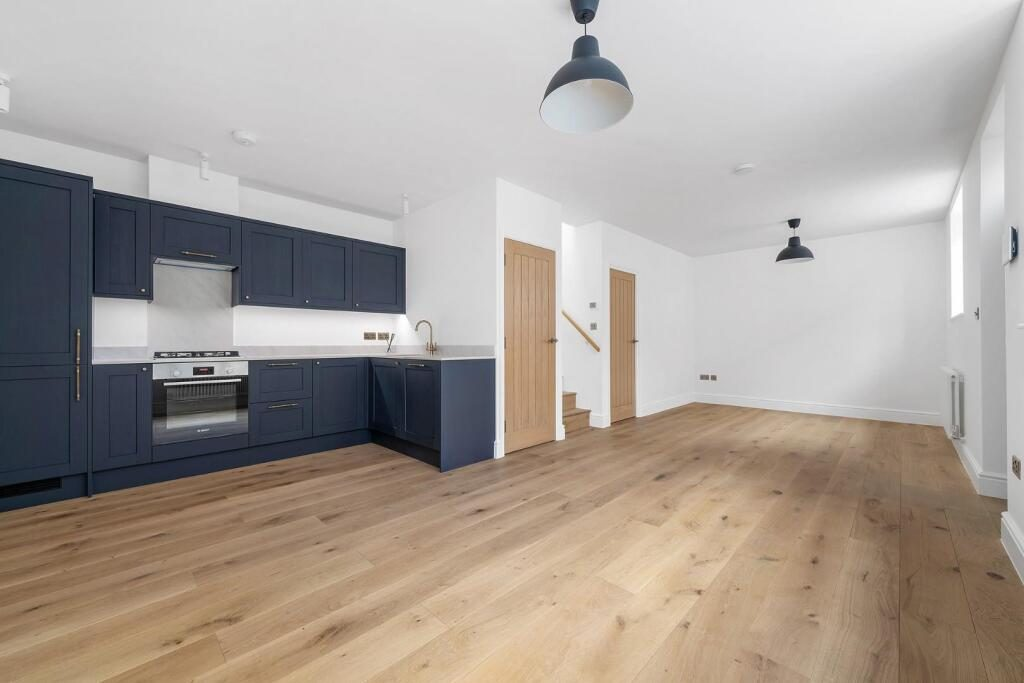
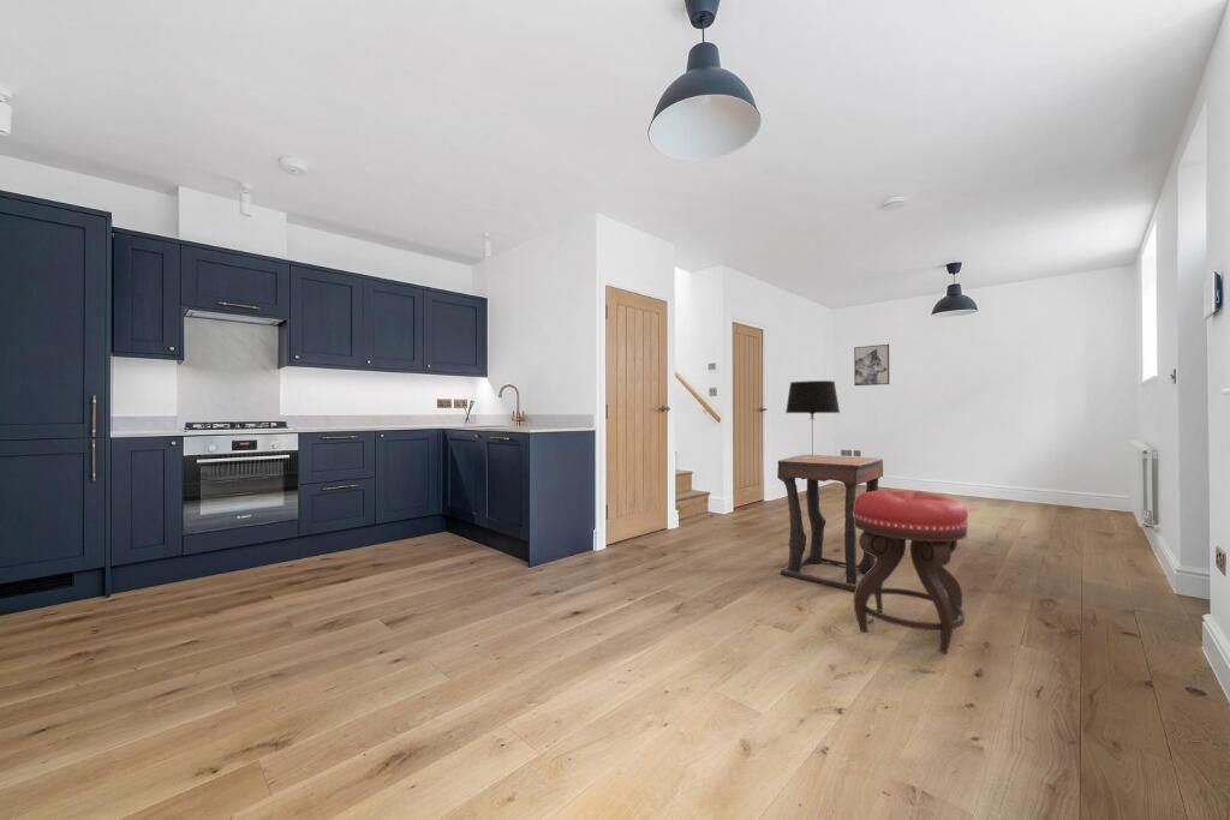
+ table lamp (812, 419)
+ stool (912, 561)
+ wall art (871, 365)
+ side table (825, 520)
